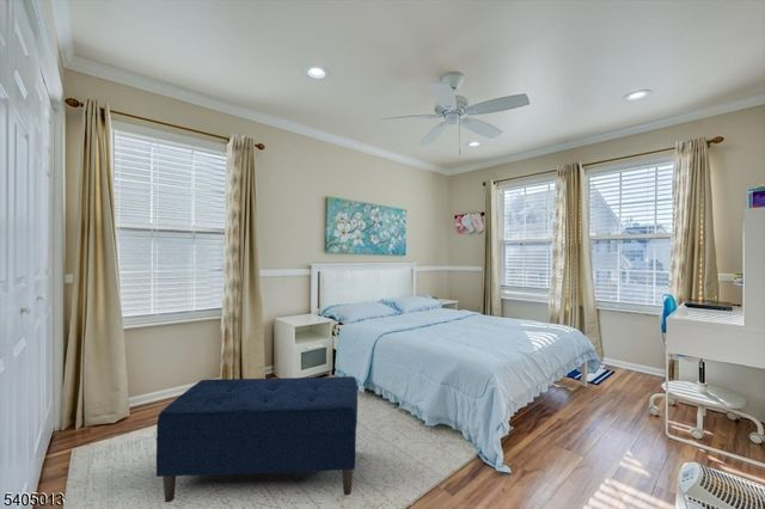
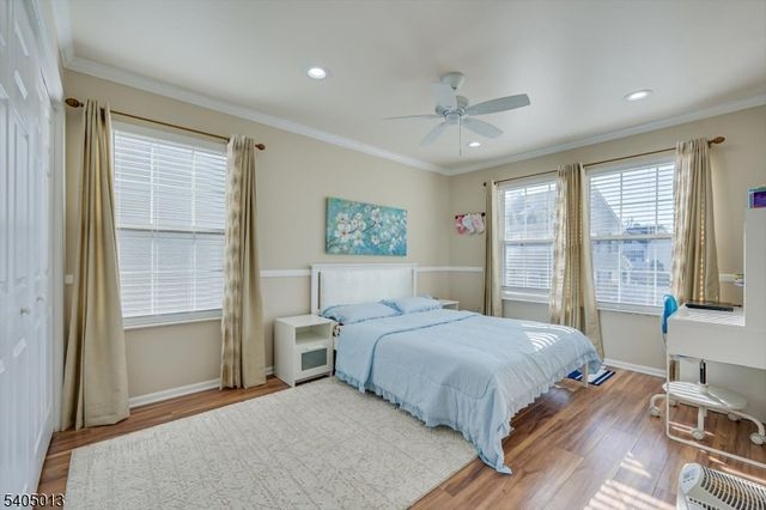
- bench (269, 433)
